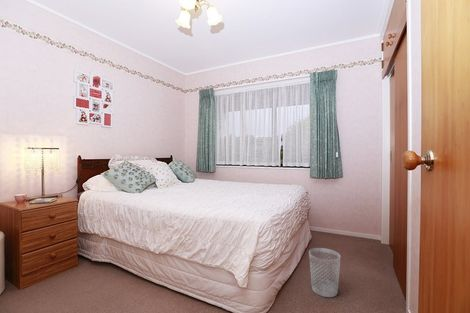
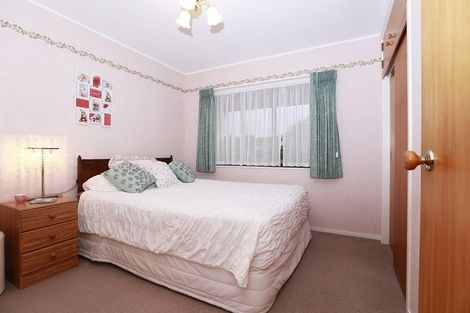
- wastebasket (324, 271)
